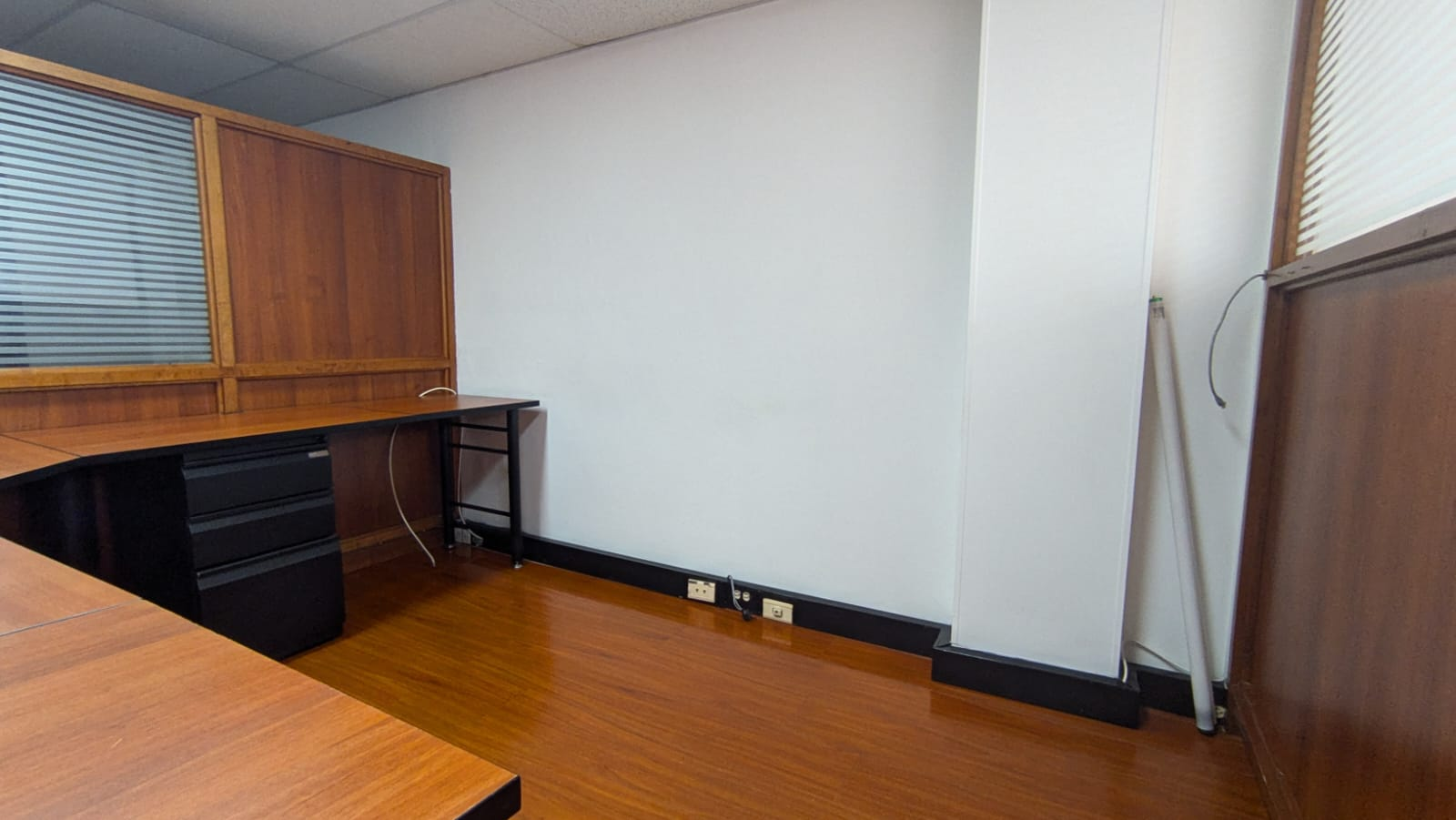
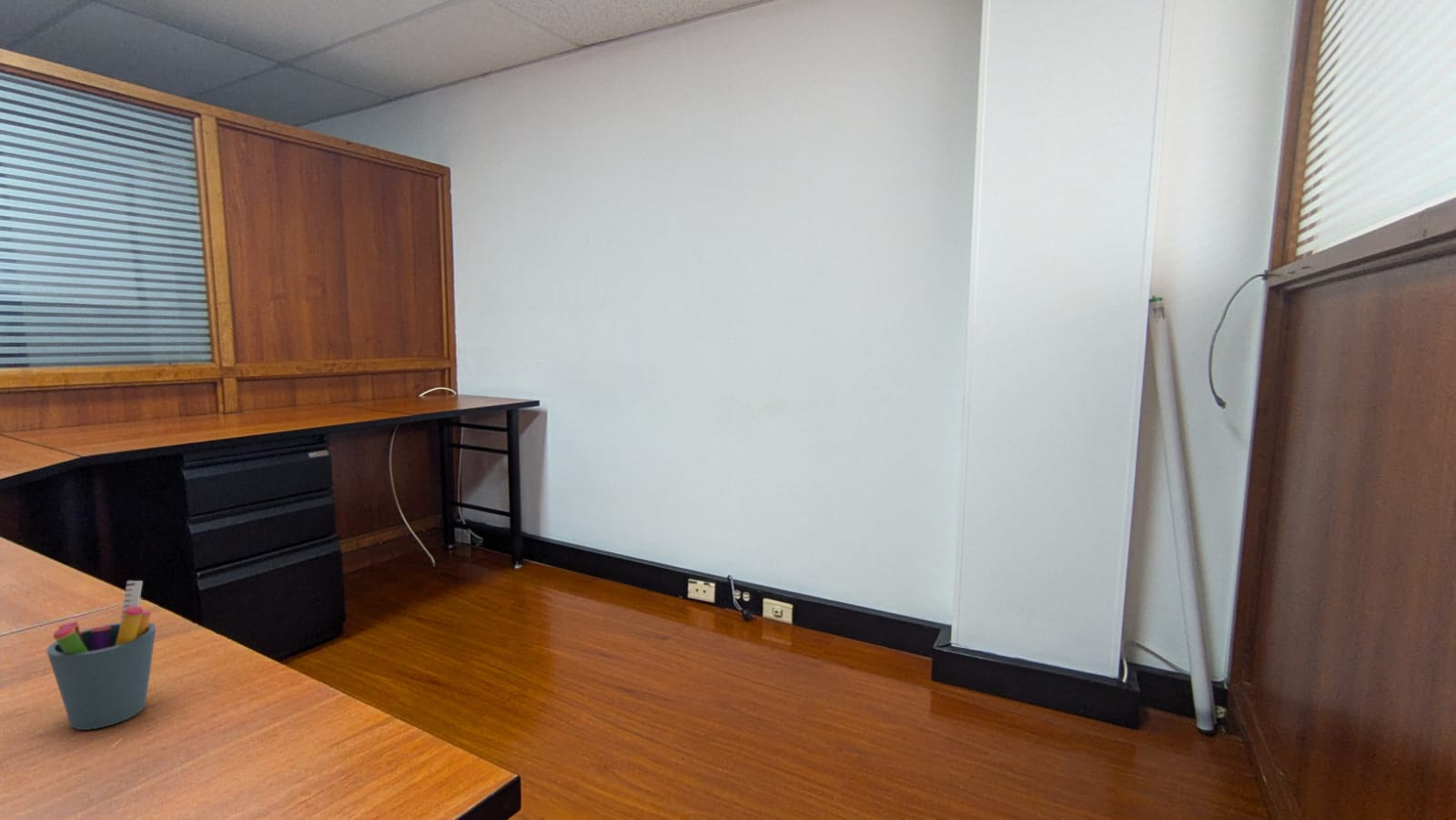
+ pen holder (106, 655)
